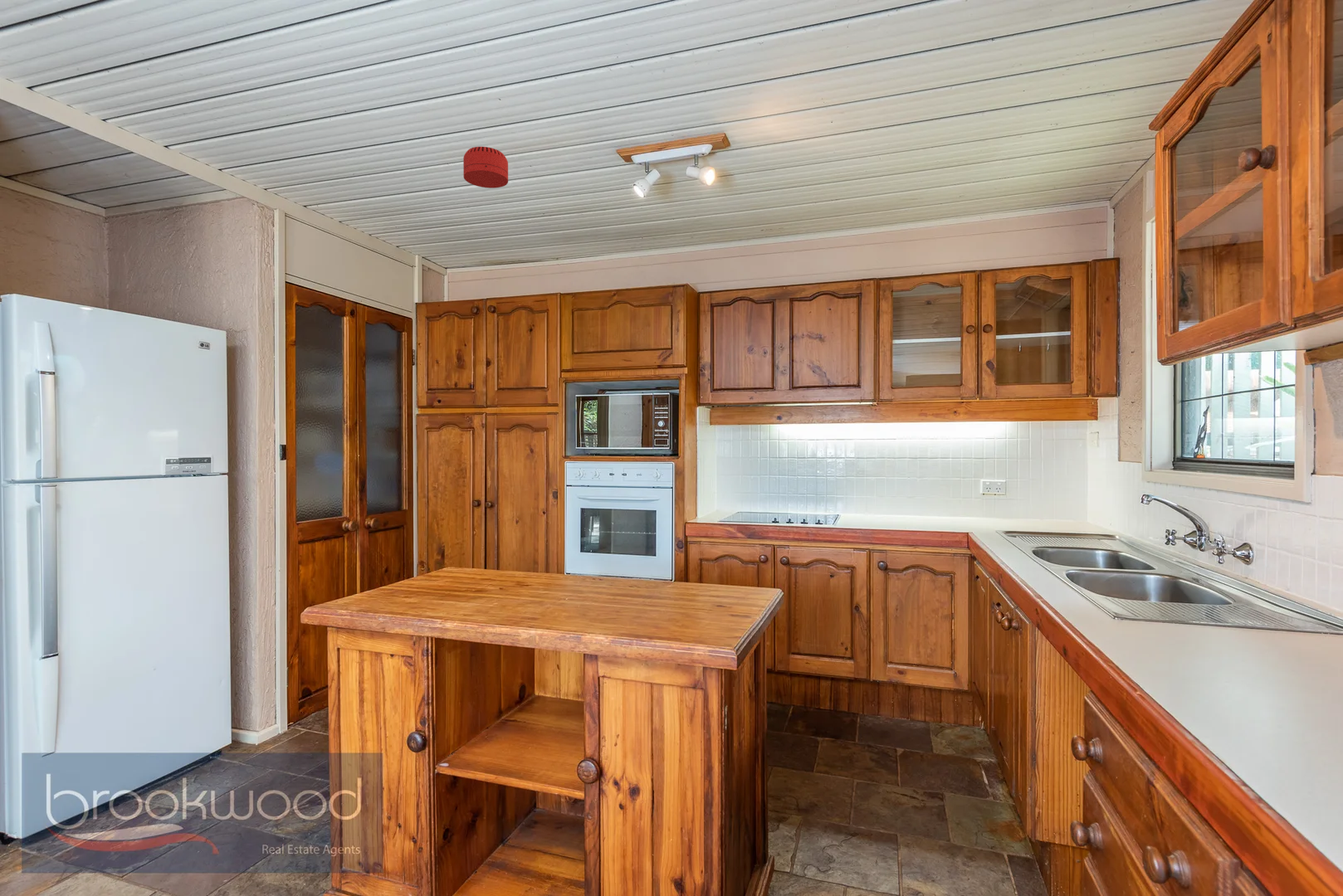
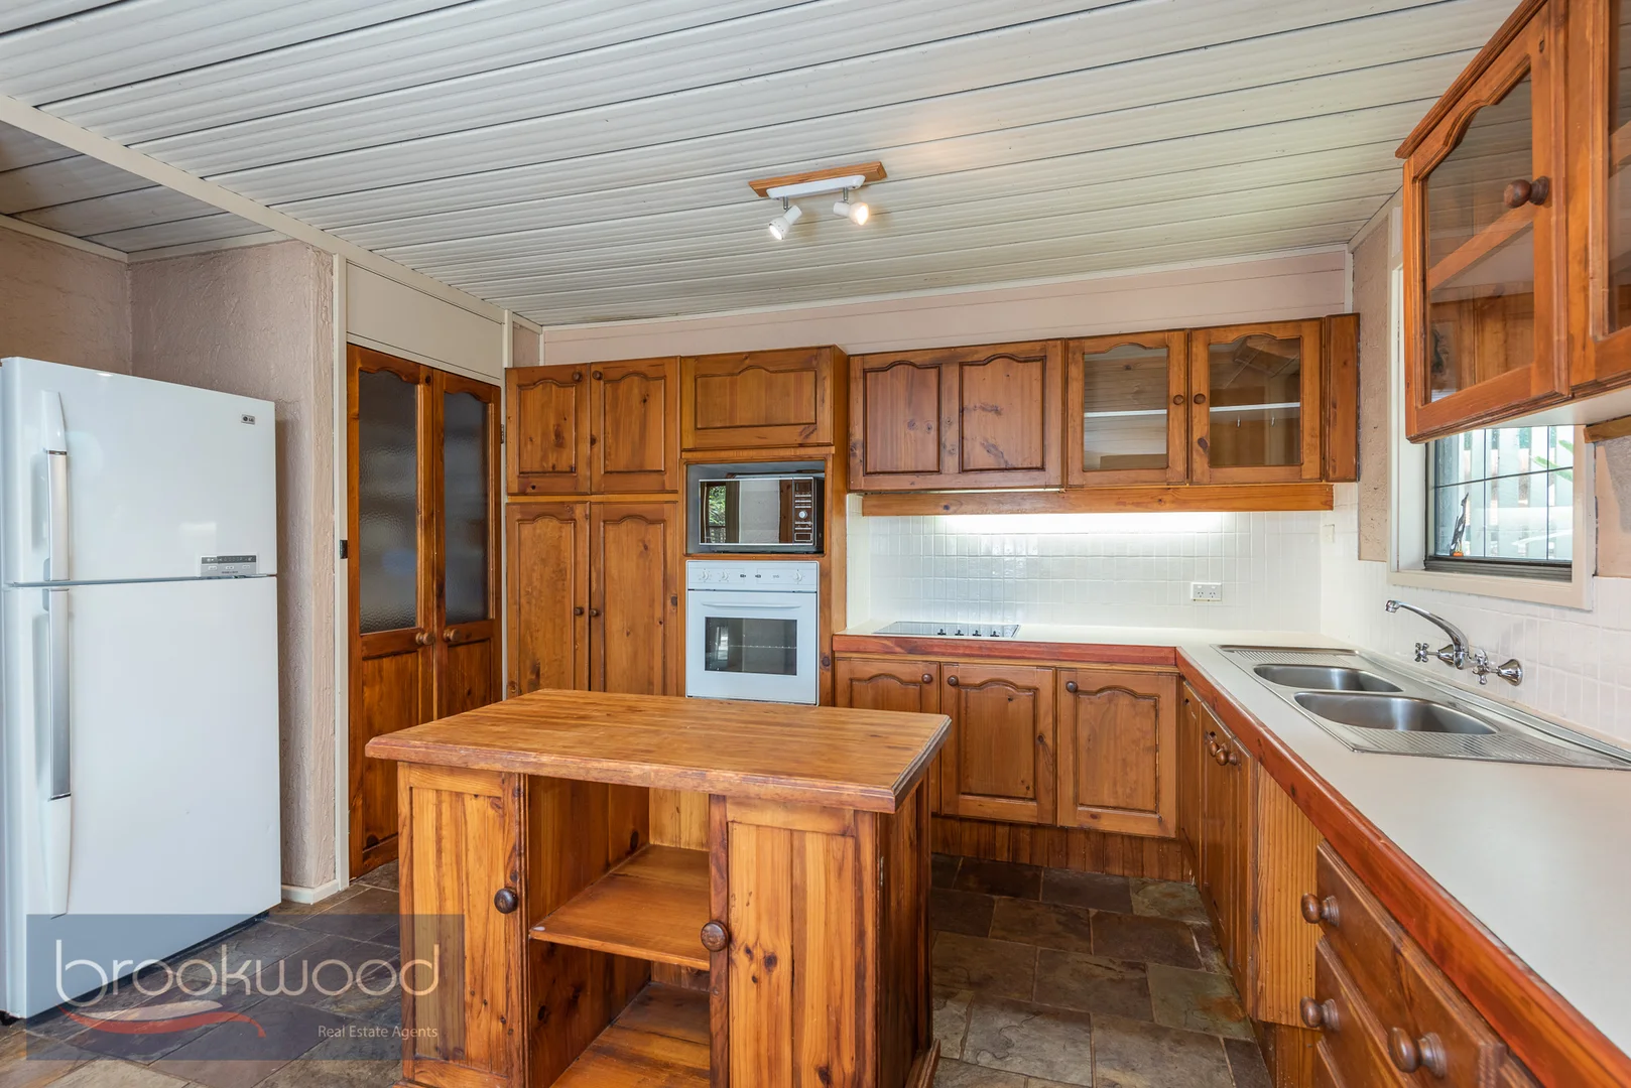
- smoke detector (486, 167)
